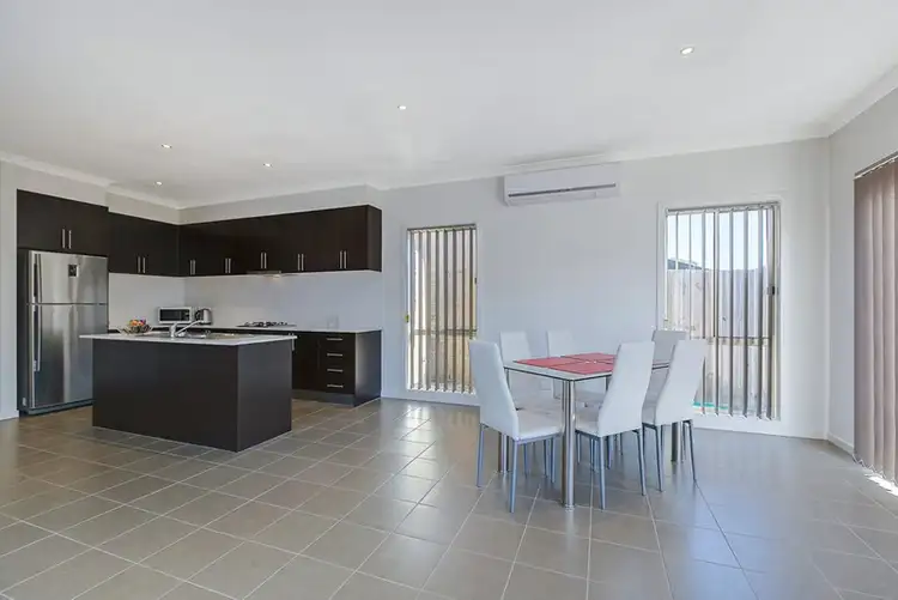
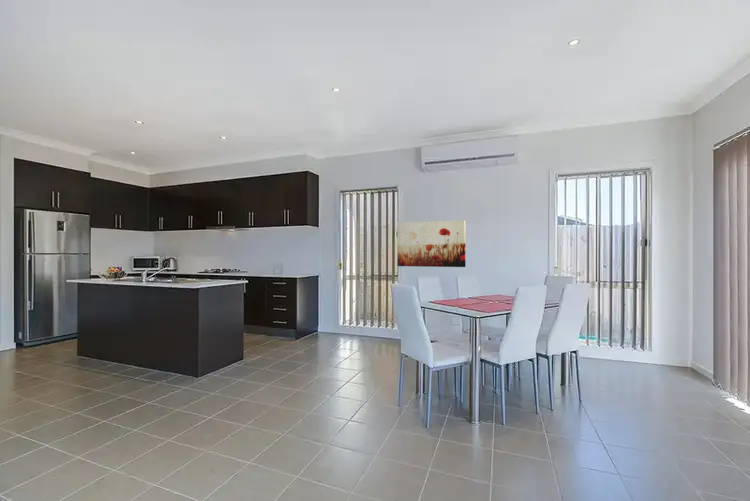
+ wall art (430, 244)
